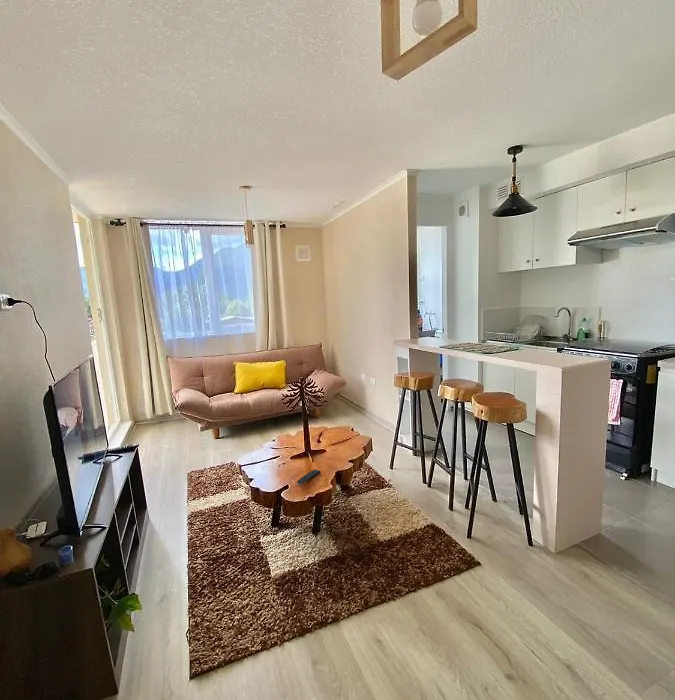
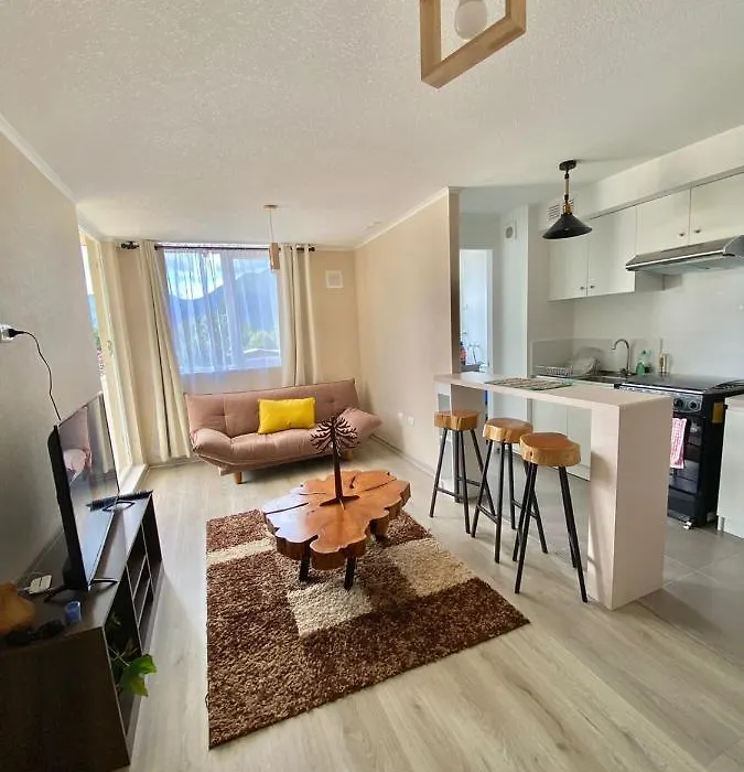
- remote control (308, 477)
